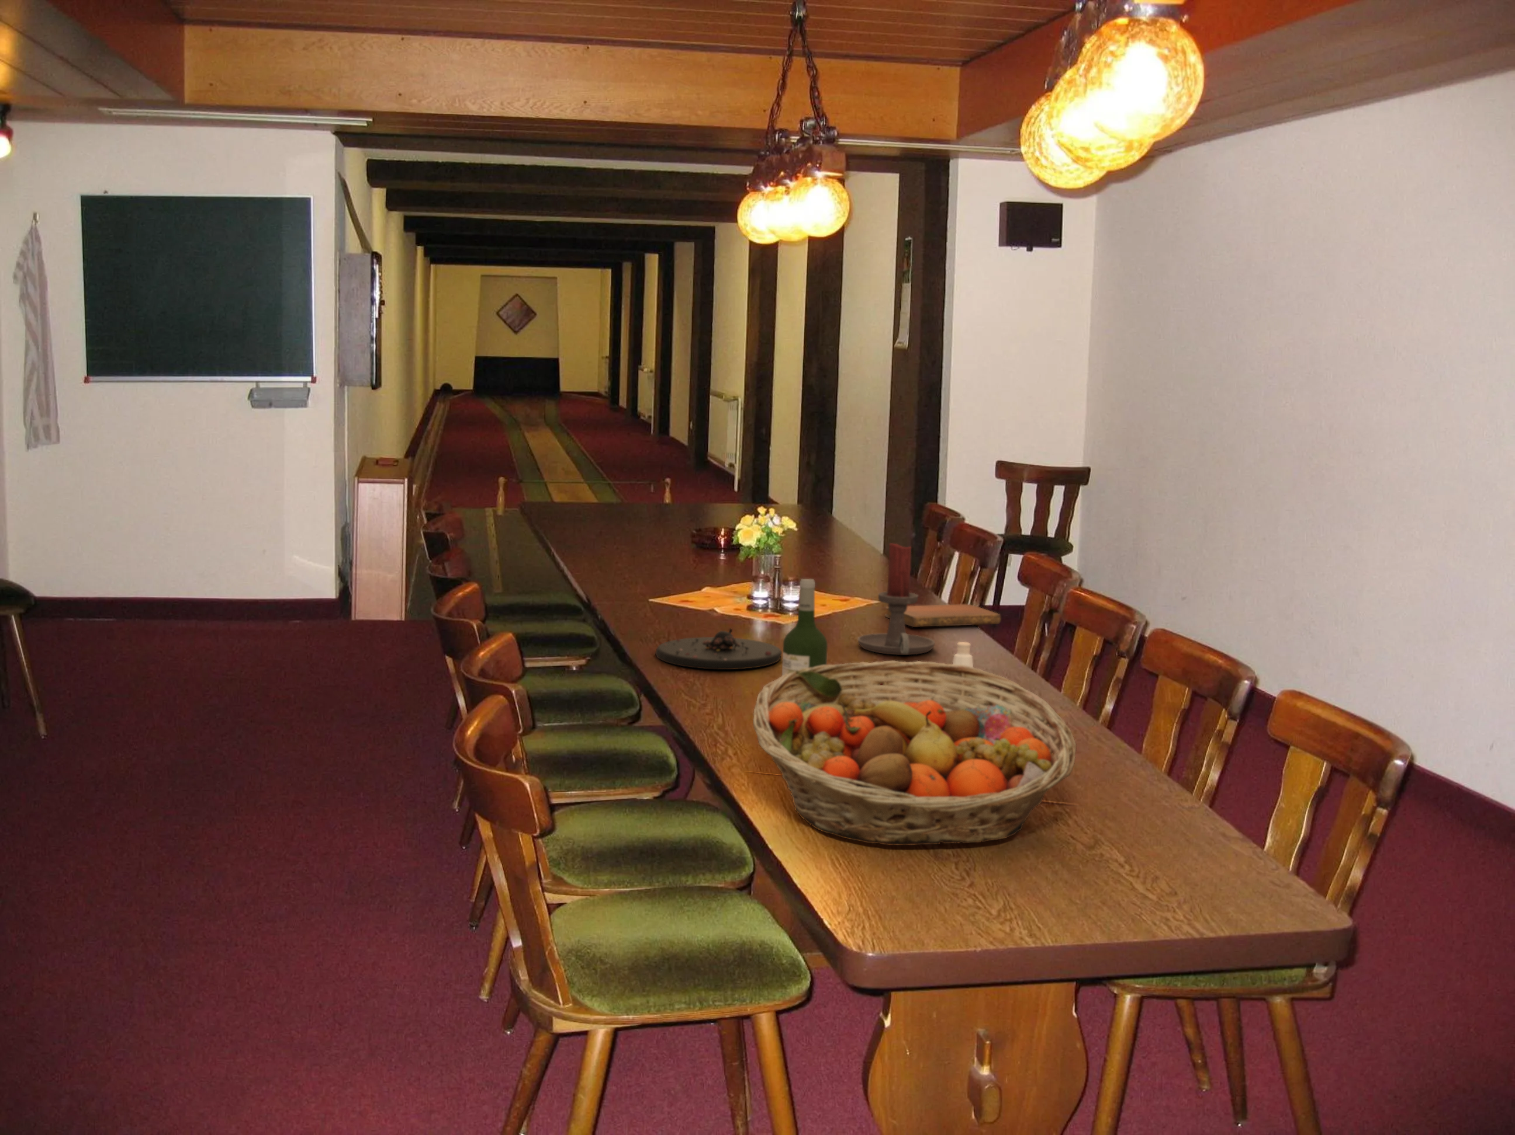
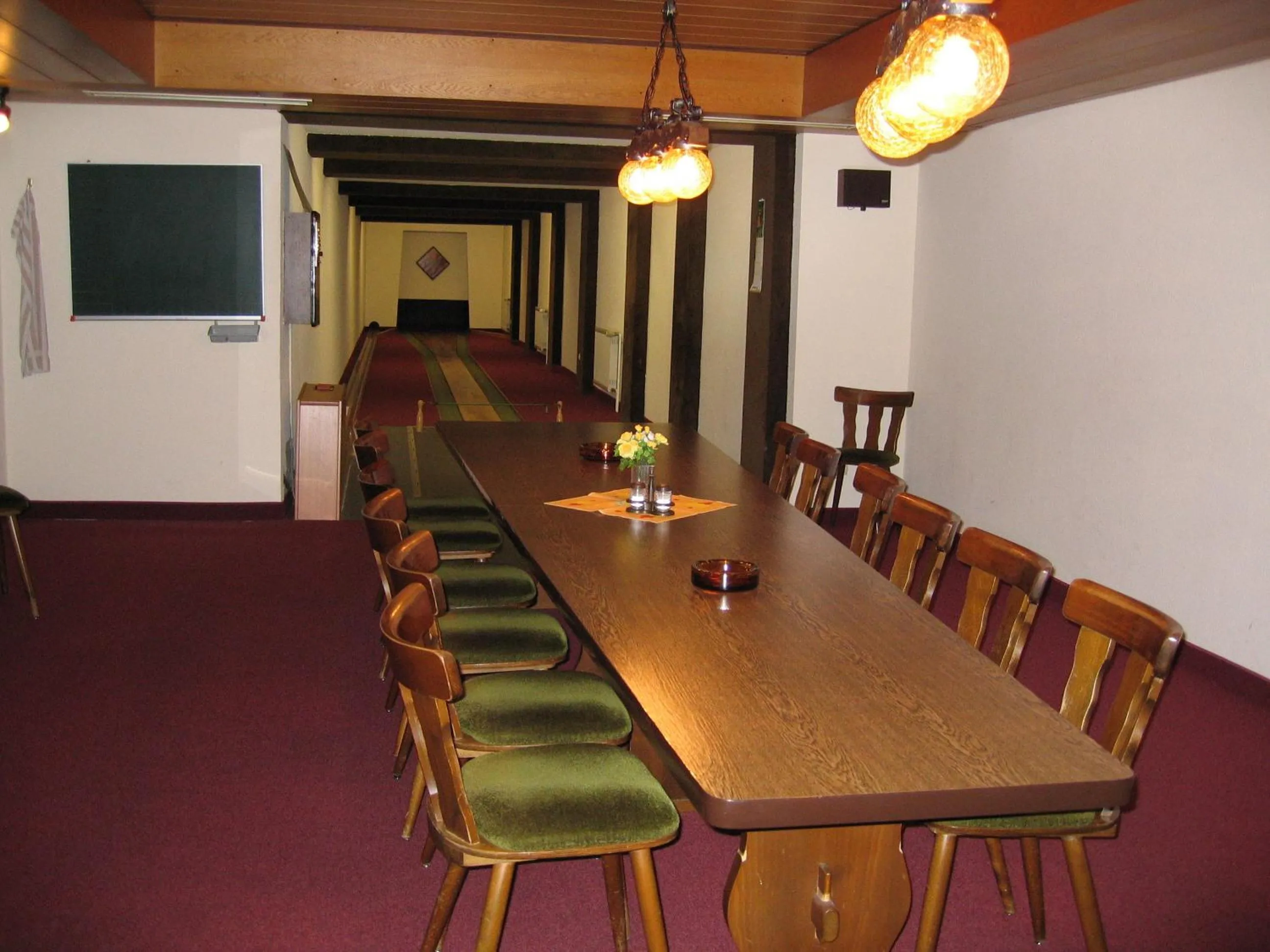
- plate (719, 644)
- fruit basket (911, 750)
- candle holder (899, 597)
- wine bottle (804, 663)
- notebook (942, 615)
- pepper shaker (964, 665)
